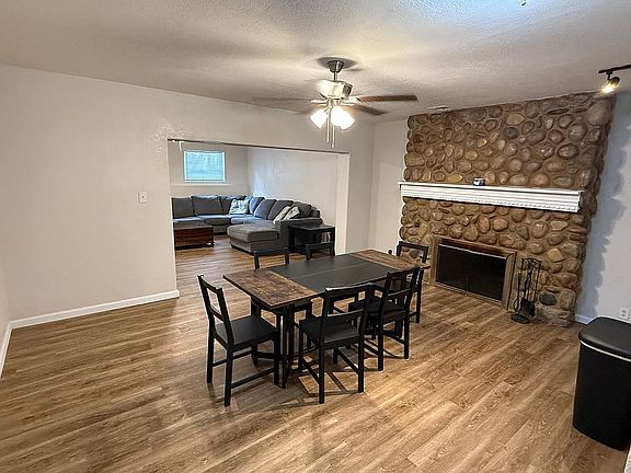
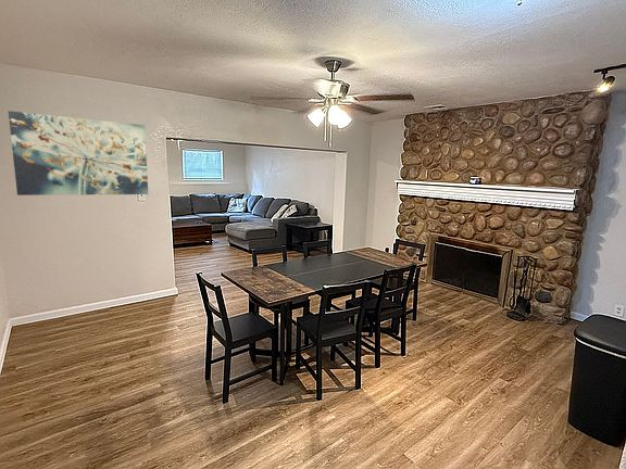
+ wall art (86, 157)
